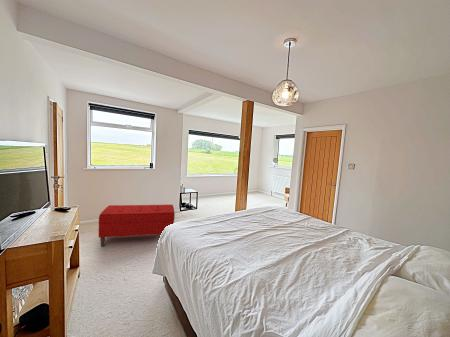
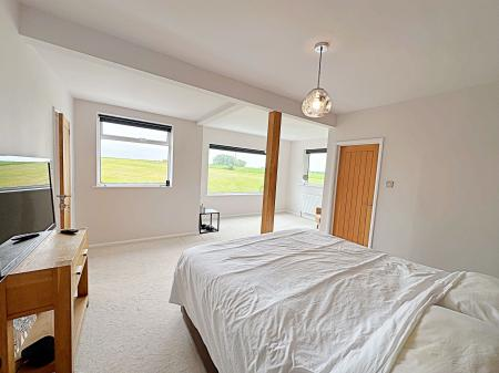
- bench (140, 223)
